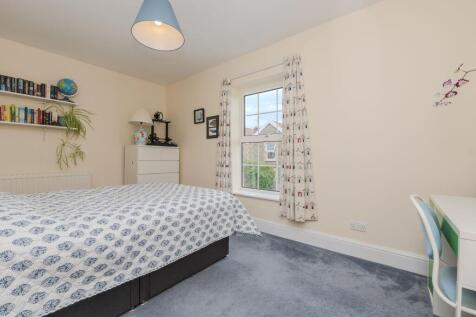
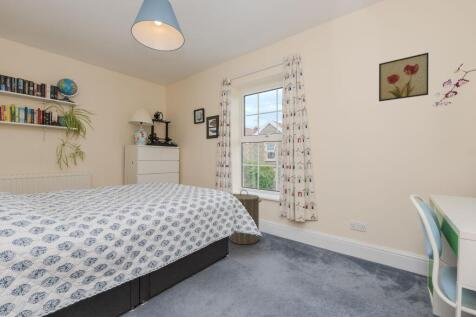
+ laundry hamper (247, 211)
+ wall art (402, 78)
